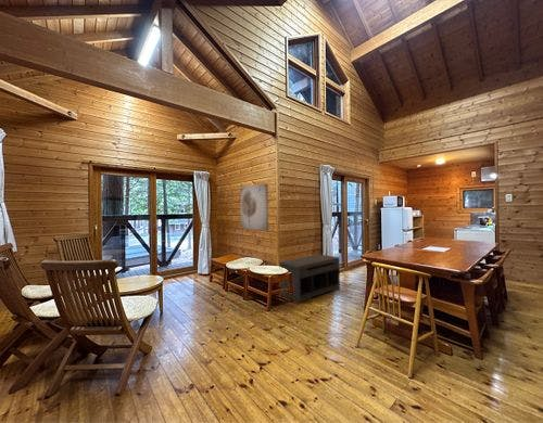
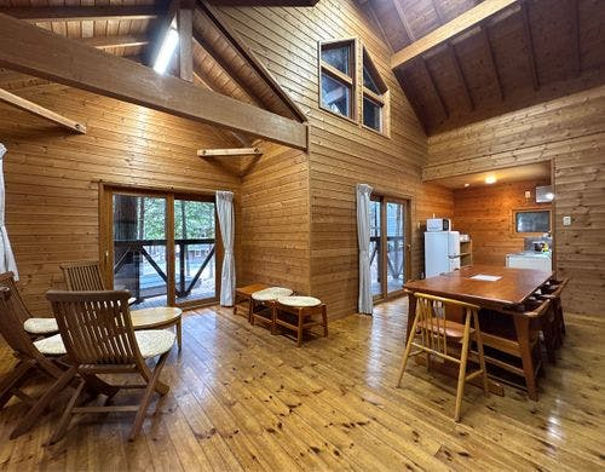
- bench (311, 275)
- wall art (253, 207)
